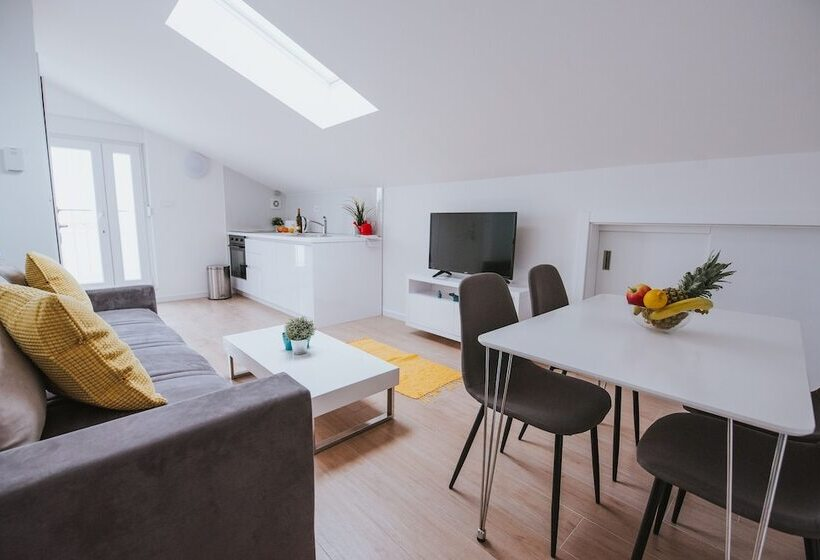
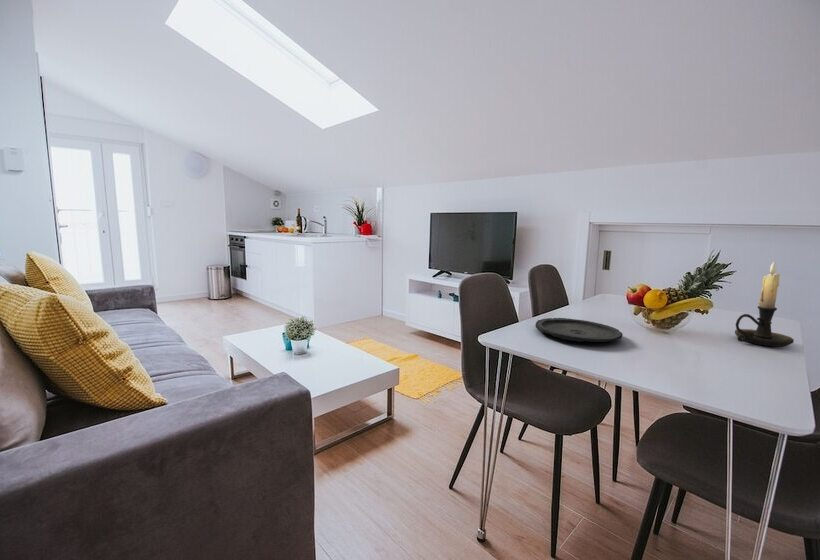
+ candle holder (762, 301)
+ plate (576, 330)
